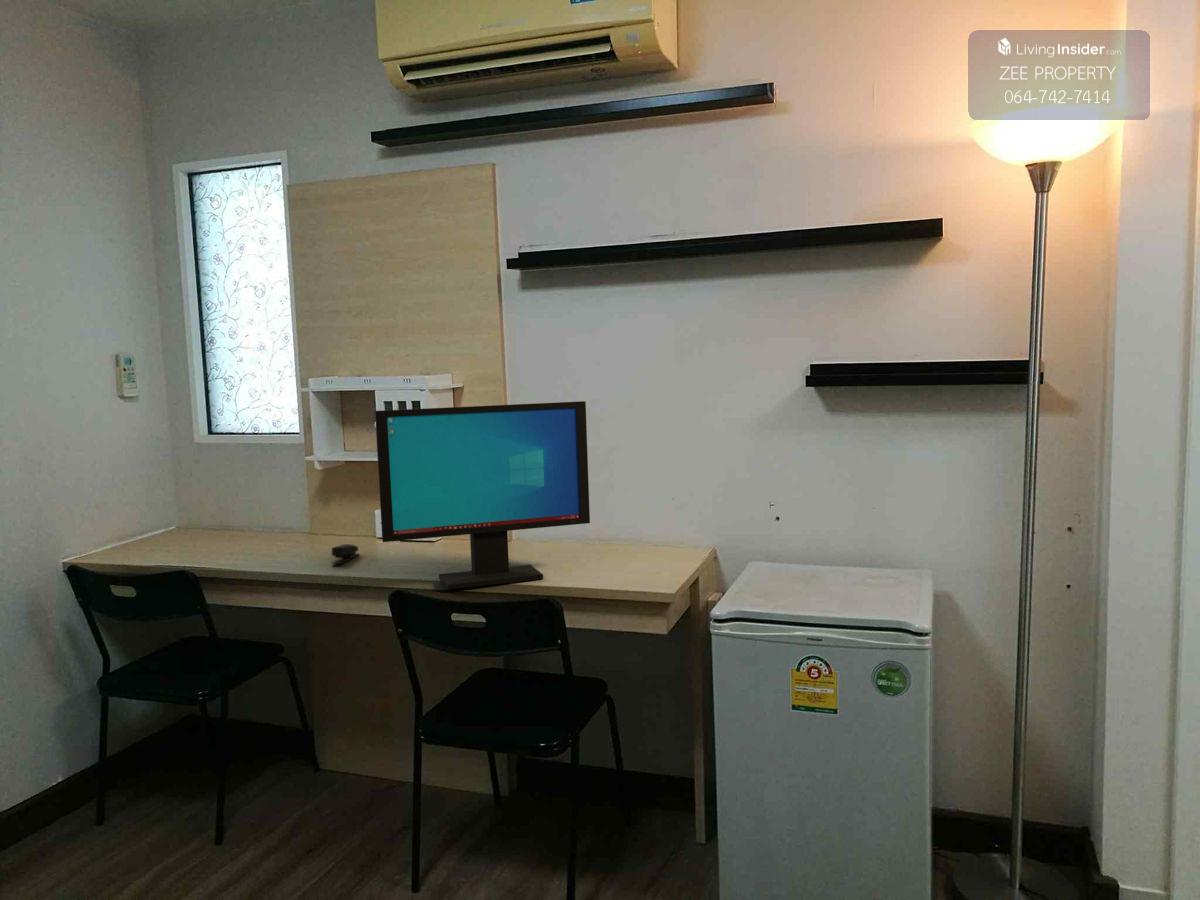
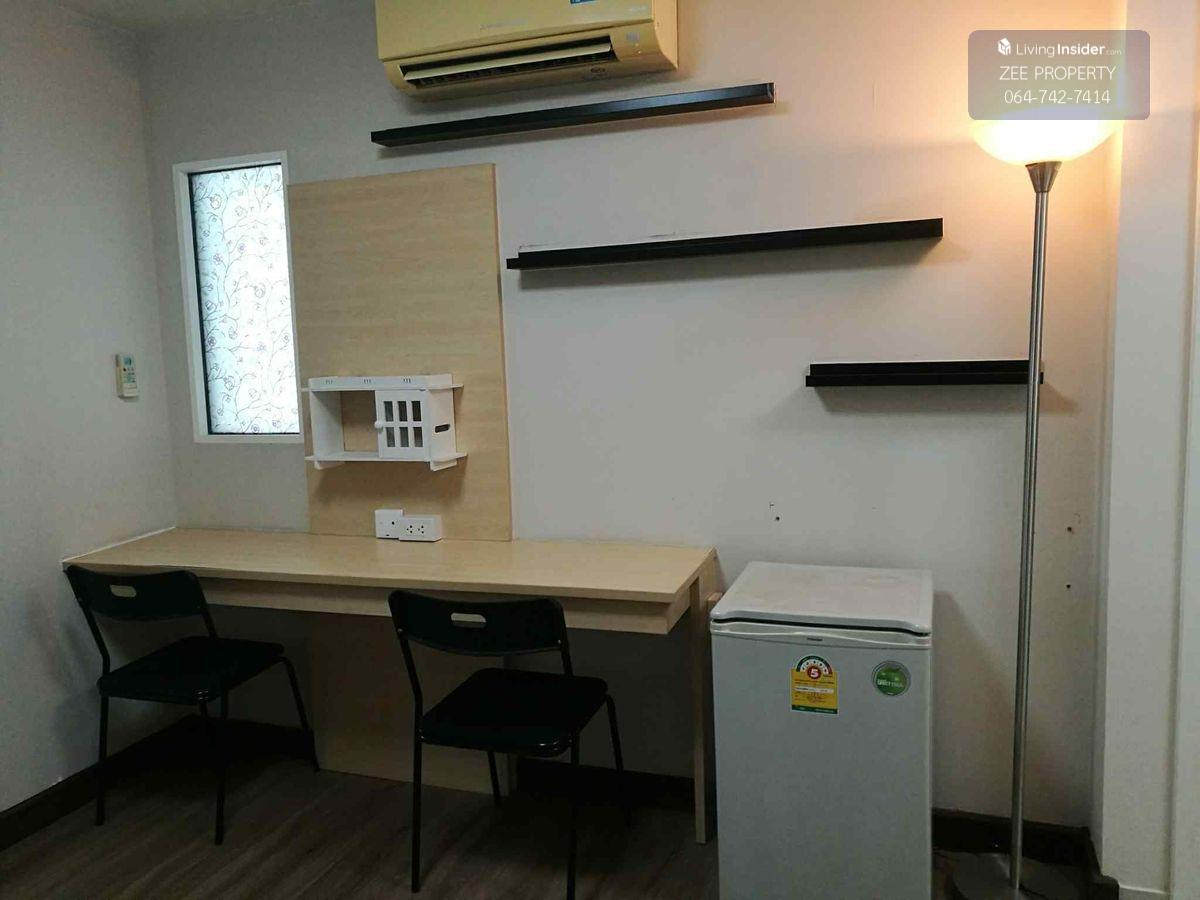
- computer monitor (485, 493)
- stapler (345, 551)
